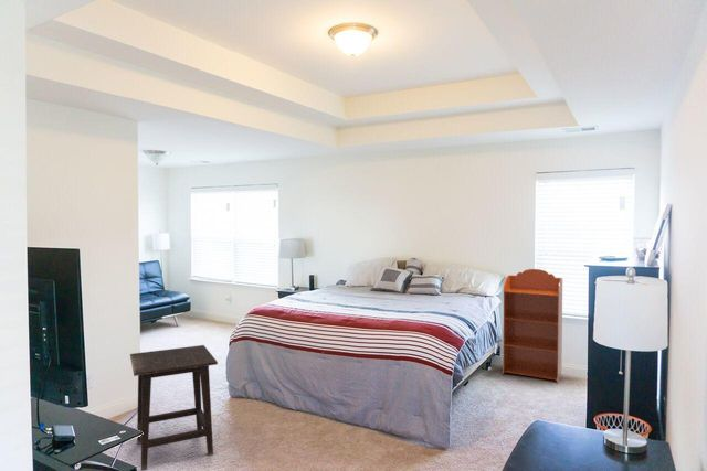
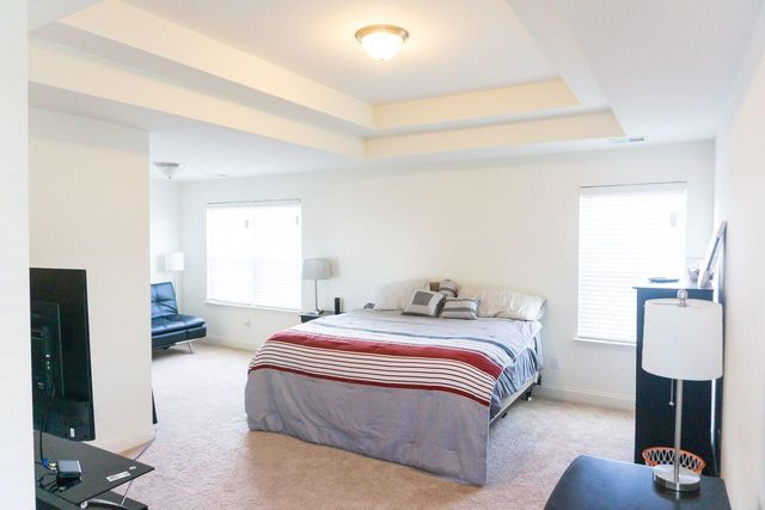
- bookcase (531, 322)
- side table (172, 411)
